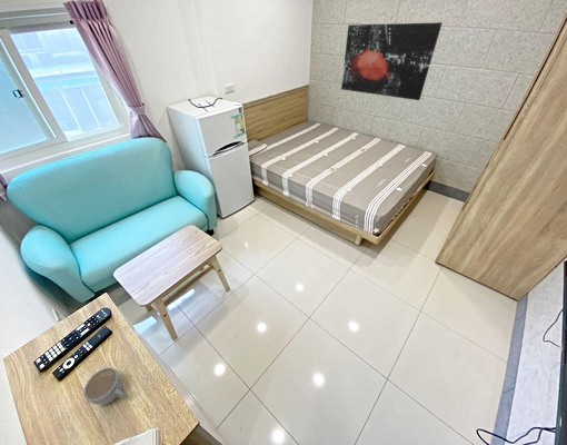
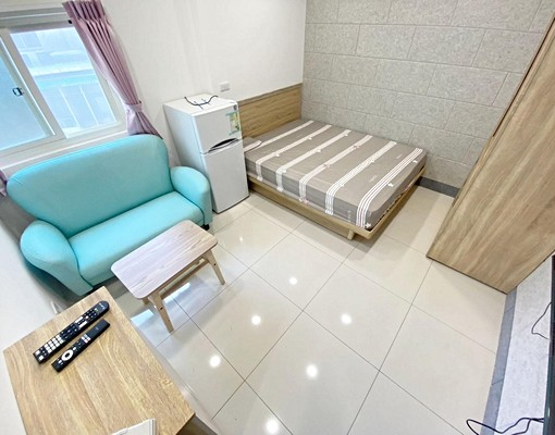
- wall art (382, 61)
- mug (110, 389)
